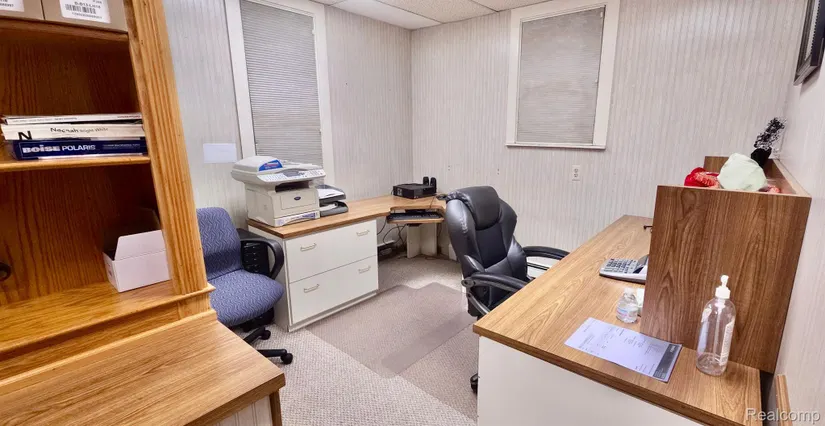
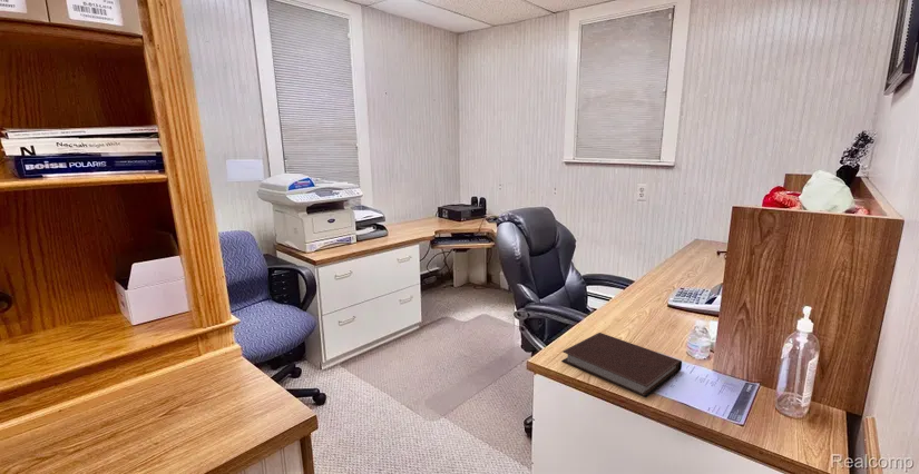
+ notebook (619, 359)
